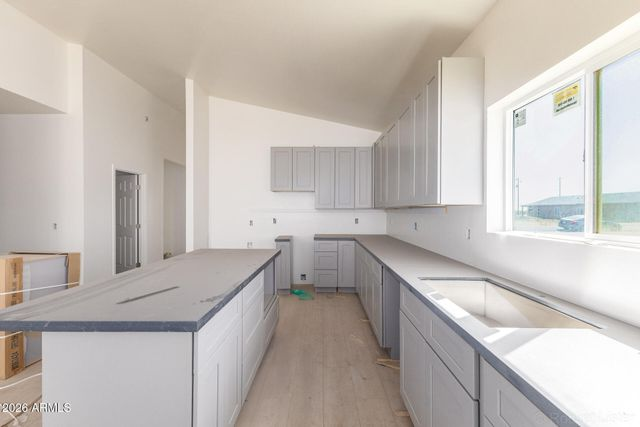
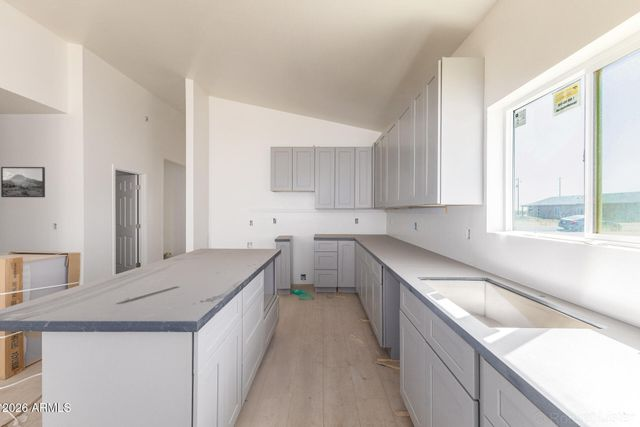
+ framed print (23, 182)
